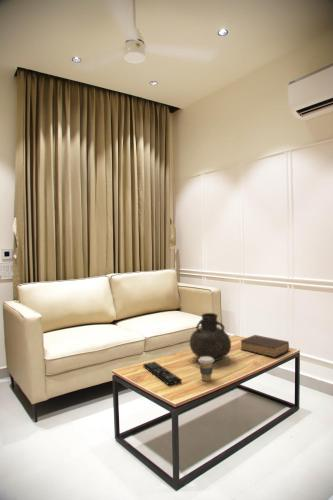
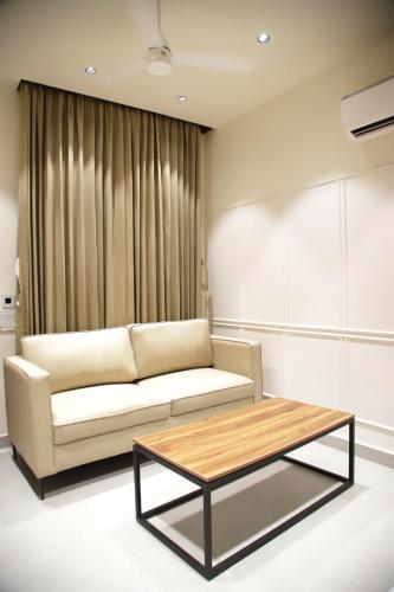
- remote control (161, 372)
- vase (210, 336)
- book (264, 345)
- coffee cup (206, 368)
